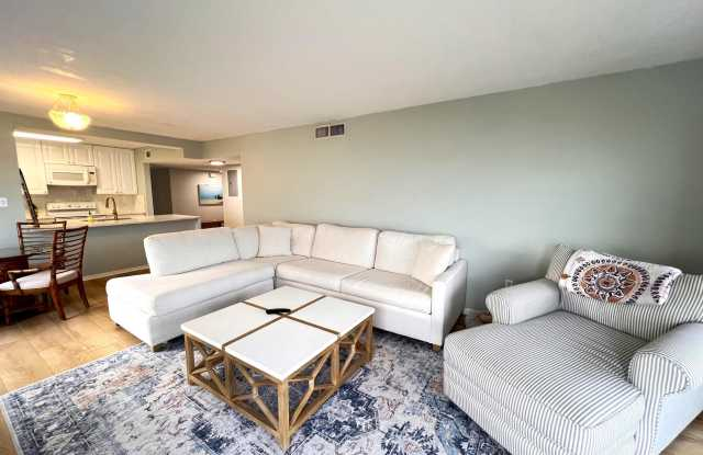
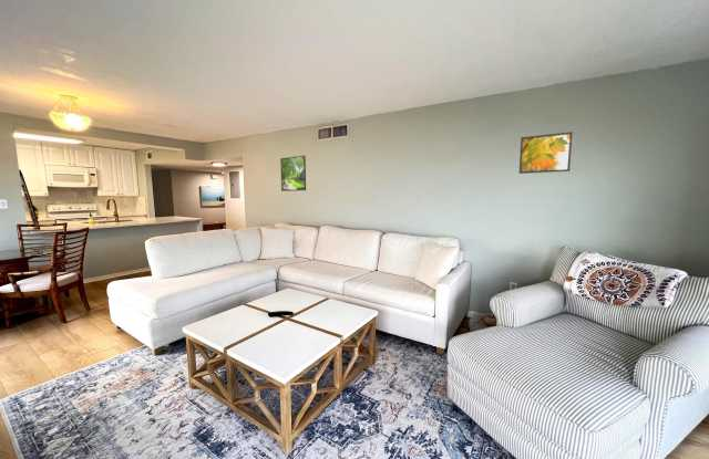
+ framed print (292, 174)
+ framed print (544, 153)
